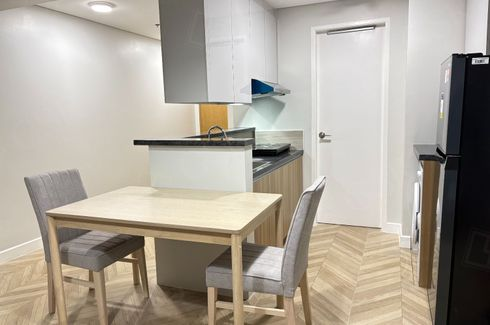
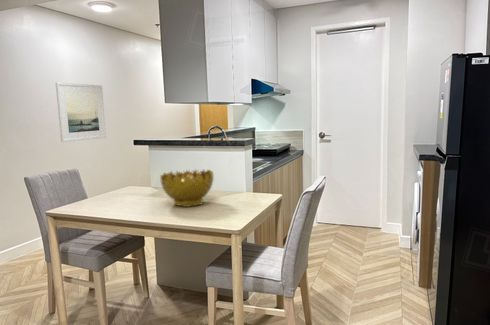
+ decorative bowl (187, 187)
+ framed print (82, 112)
